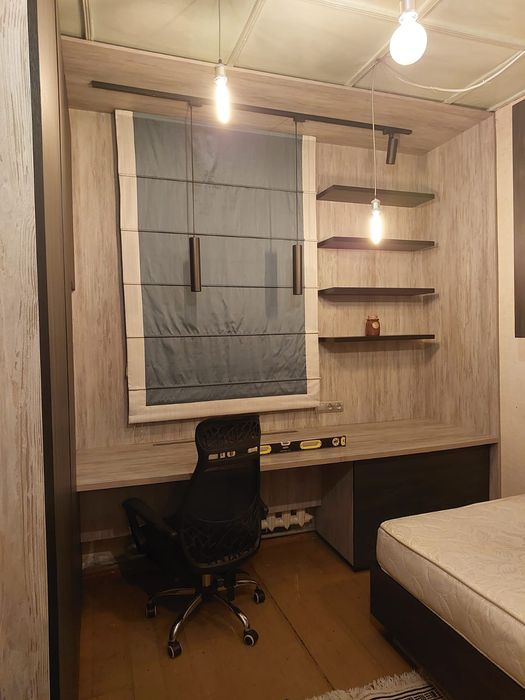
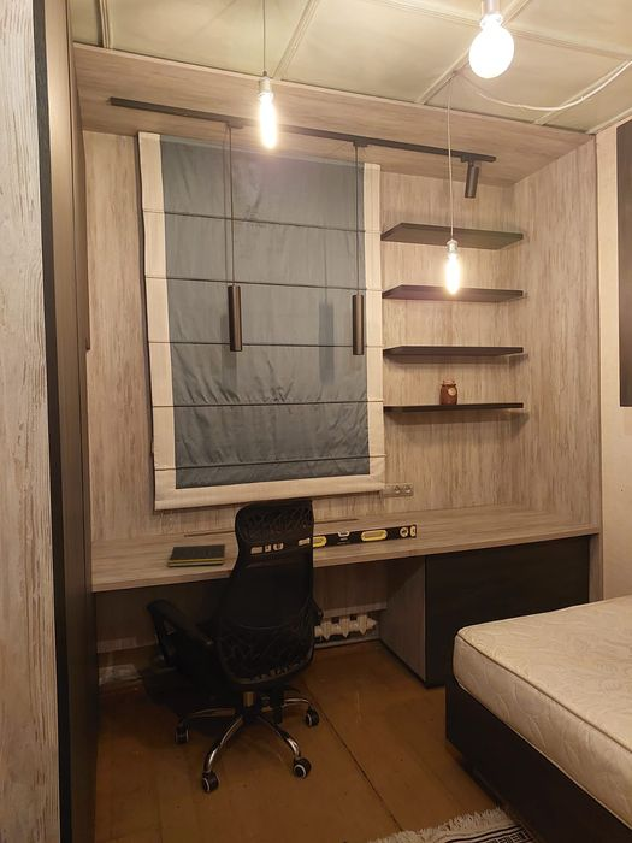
+ notepad (197, 554)
